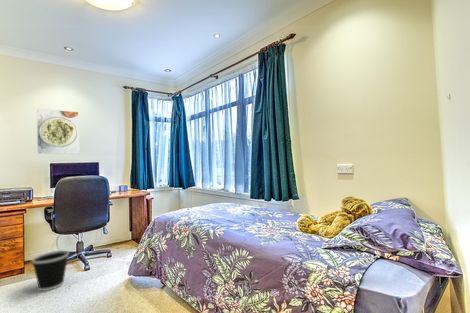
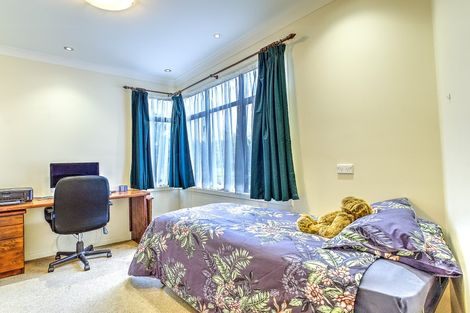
- wastebasket (51, 270)
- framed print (58, 132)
